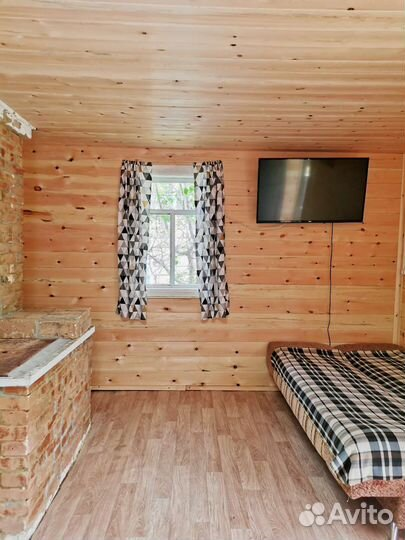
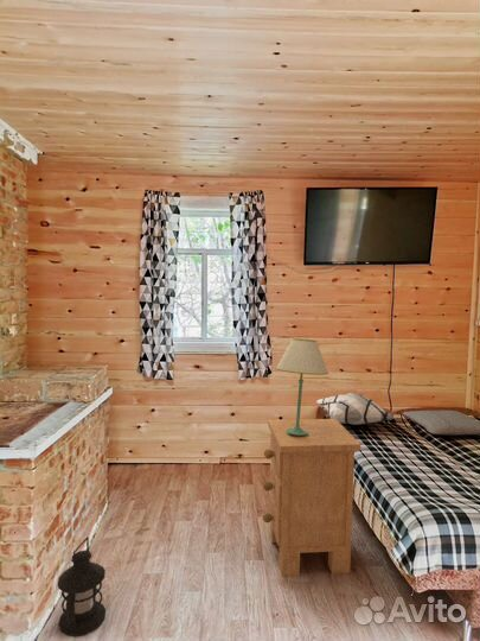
+ decorative pillow (352, 408)
+ nightstand (303, 493)
+ pillow (446, 421)
+ table lamp (299, 387)
+ lantern (82, 582)
